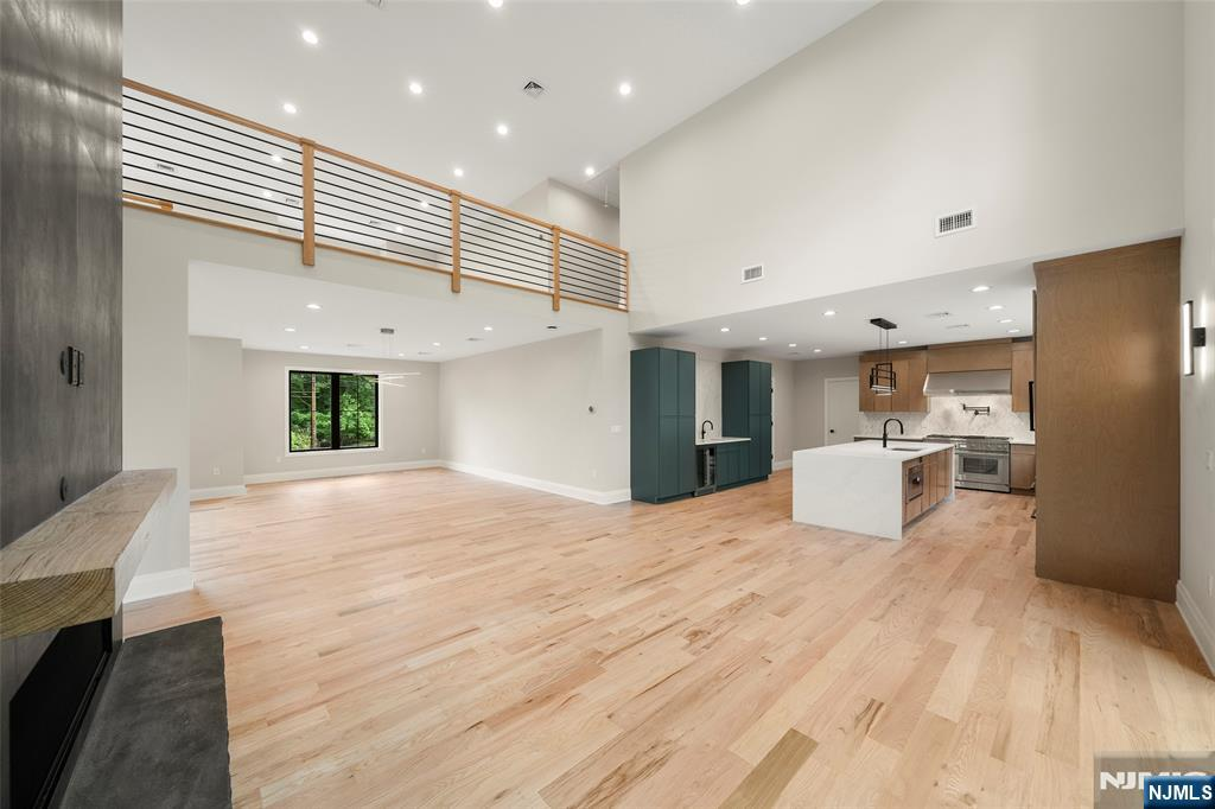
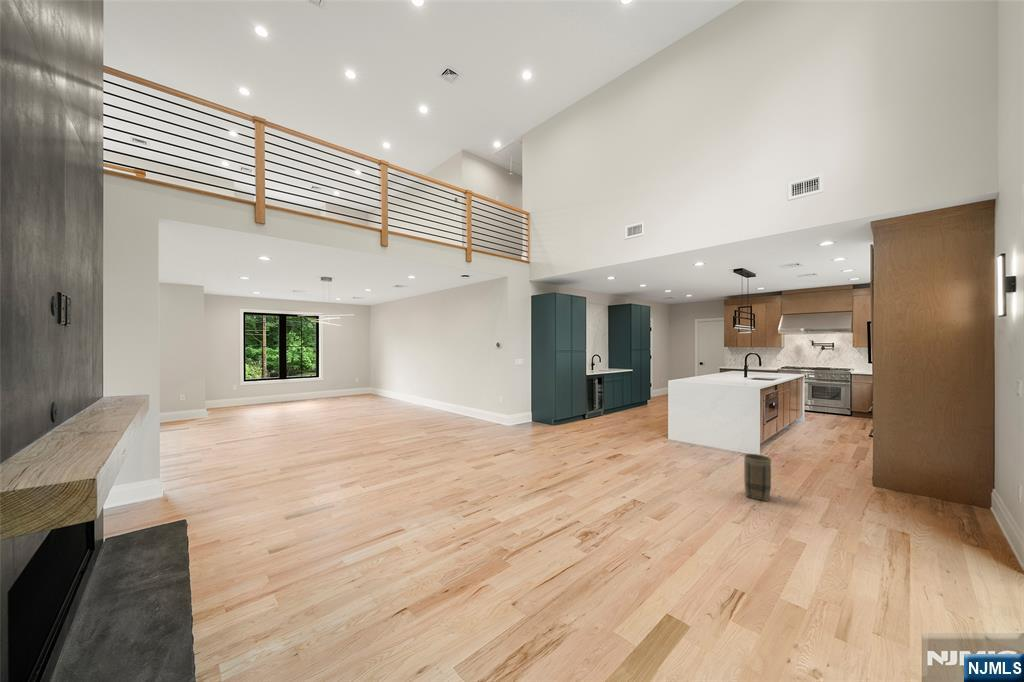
+ basket (757, 476)
